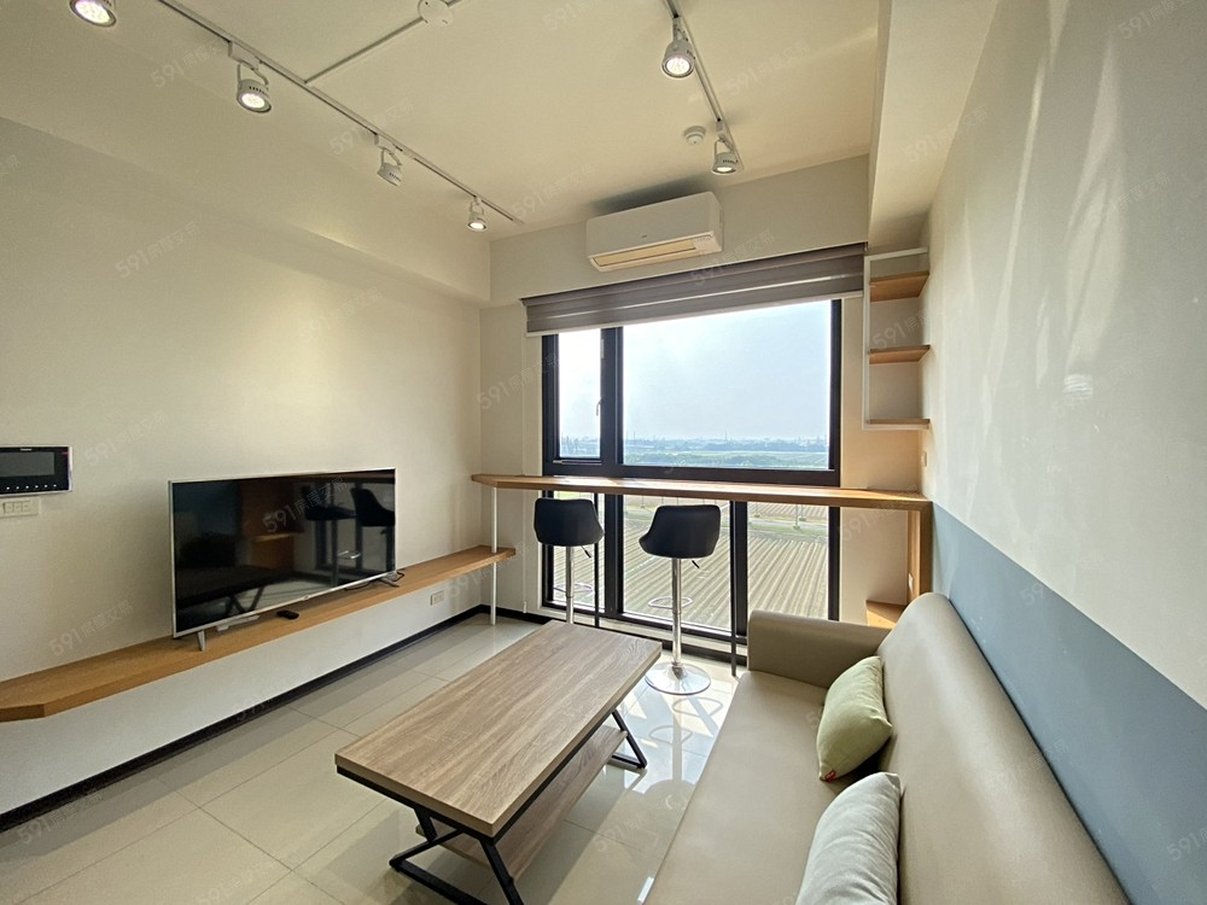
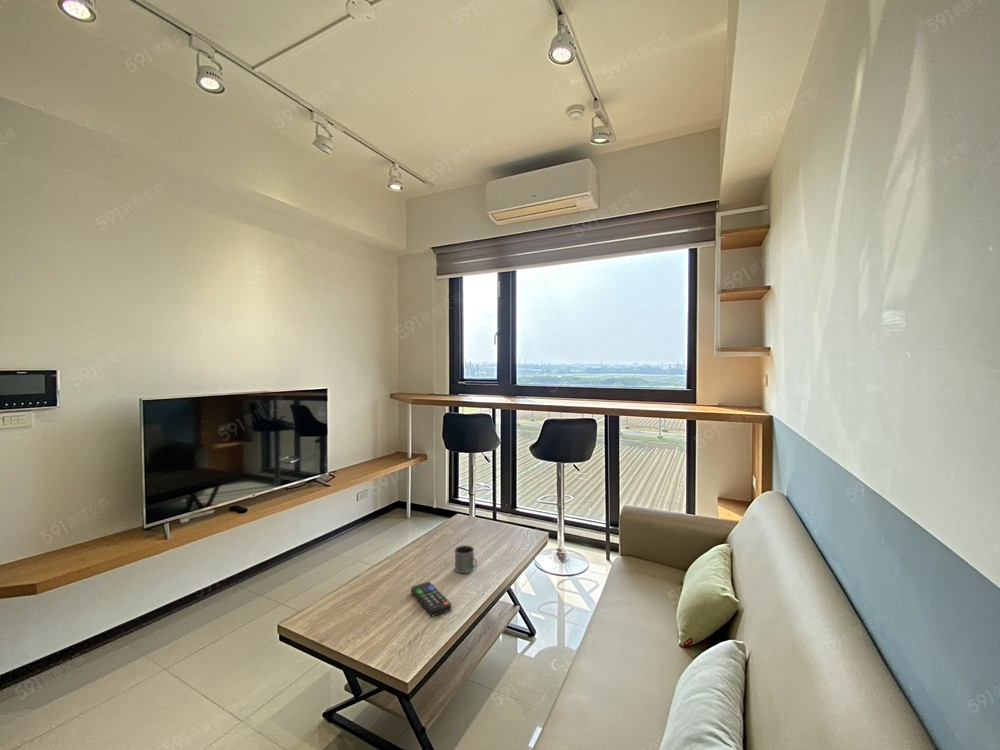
+ mug (466, 559)
+ remote control (430, 597)
